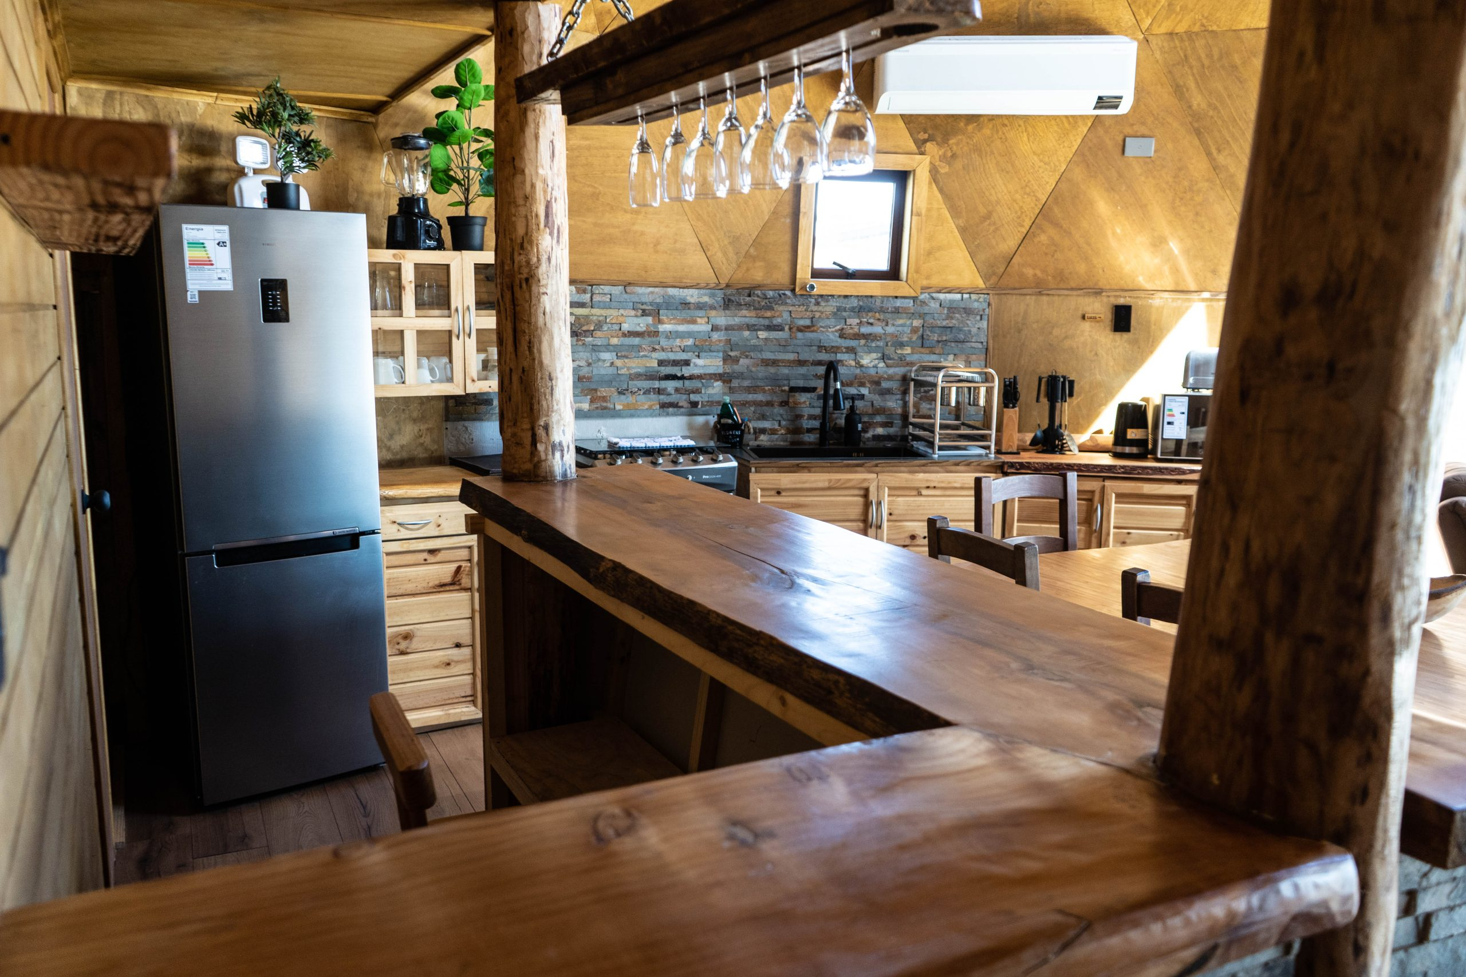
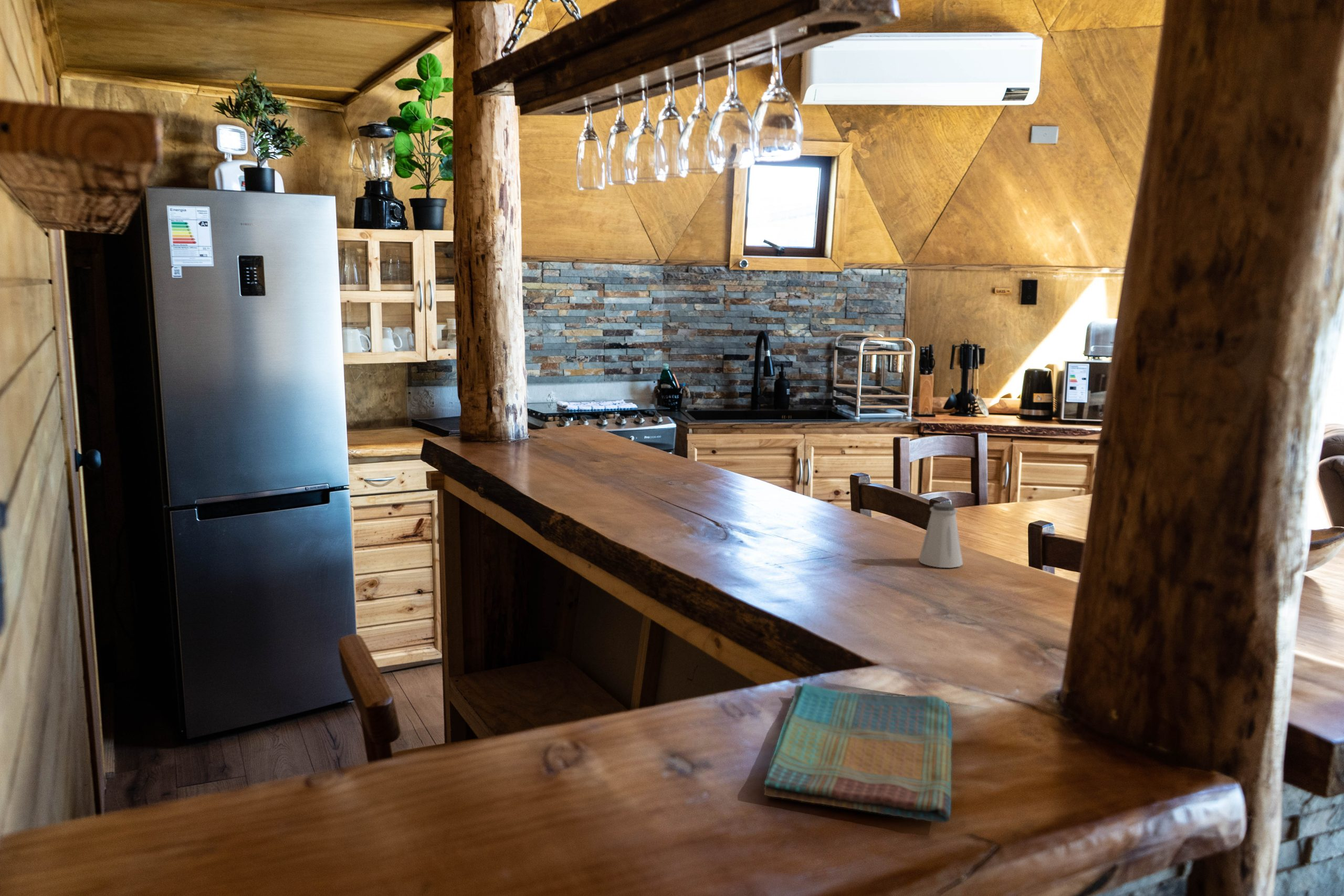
+ saltshaker (942, 533)
+ dish towel (864, 742)
